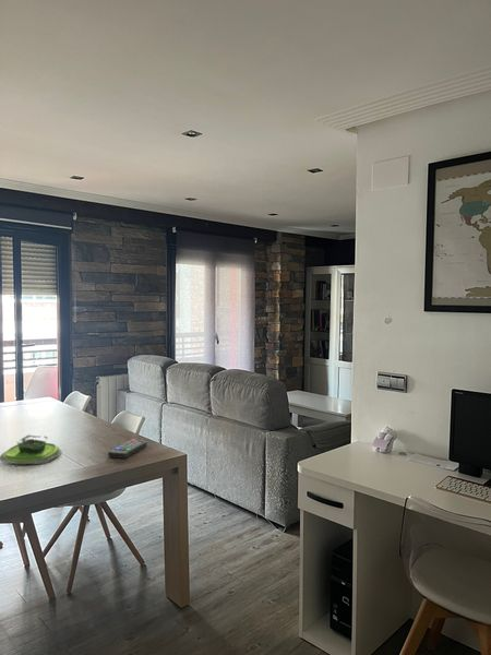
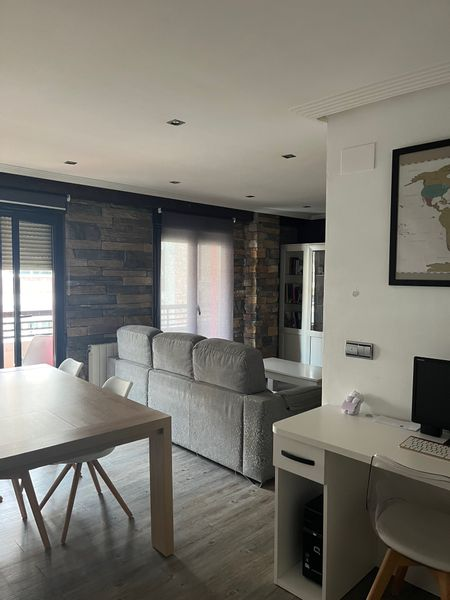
- plant pot (31, 446)
- remote control (128, 448)
